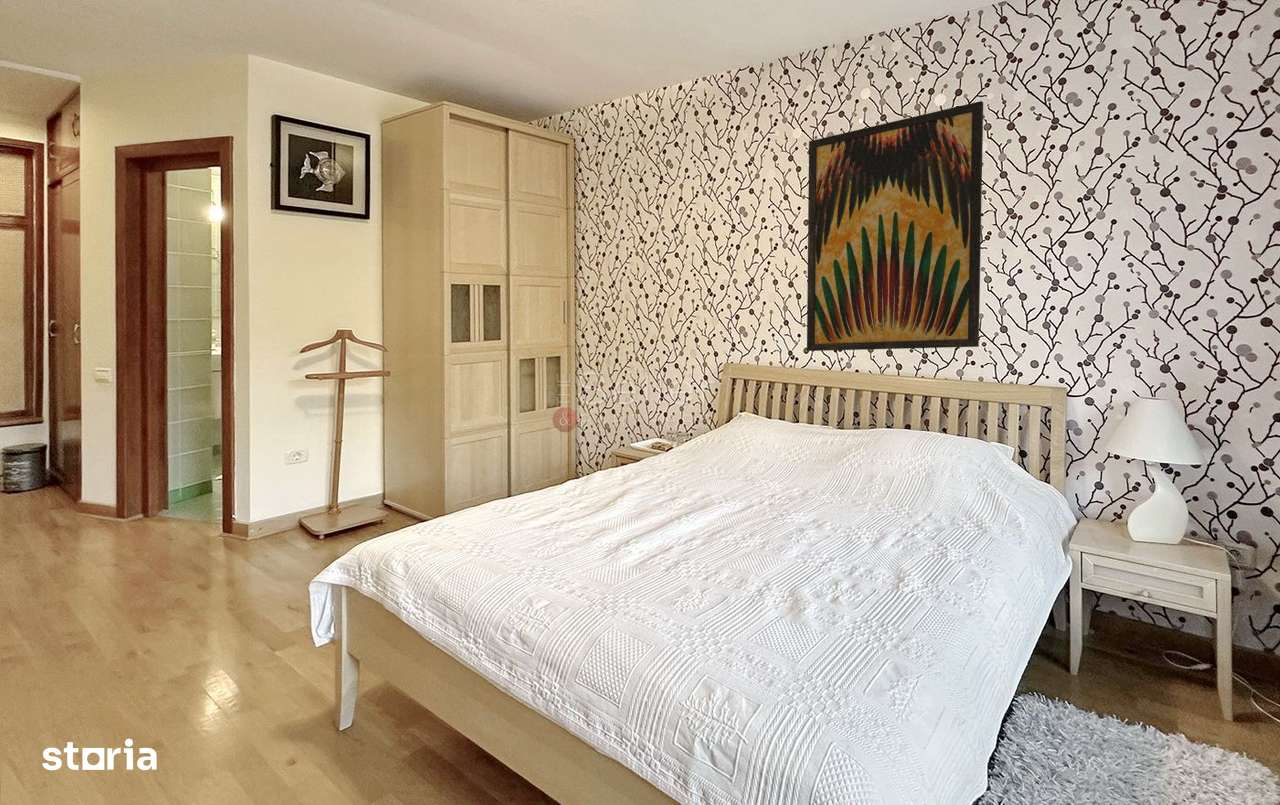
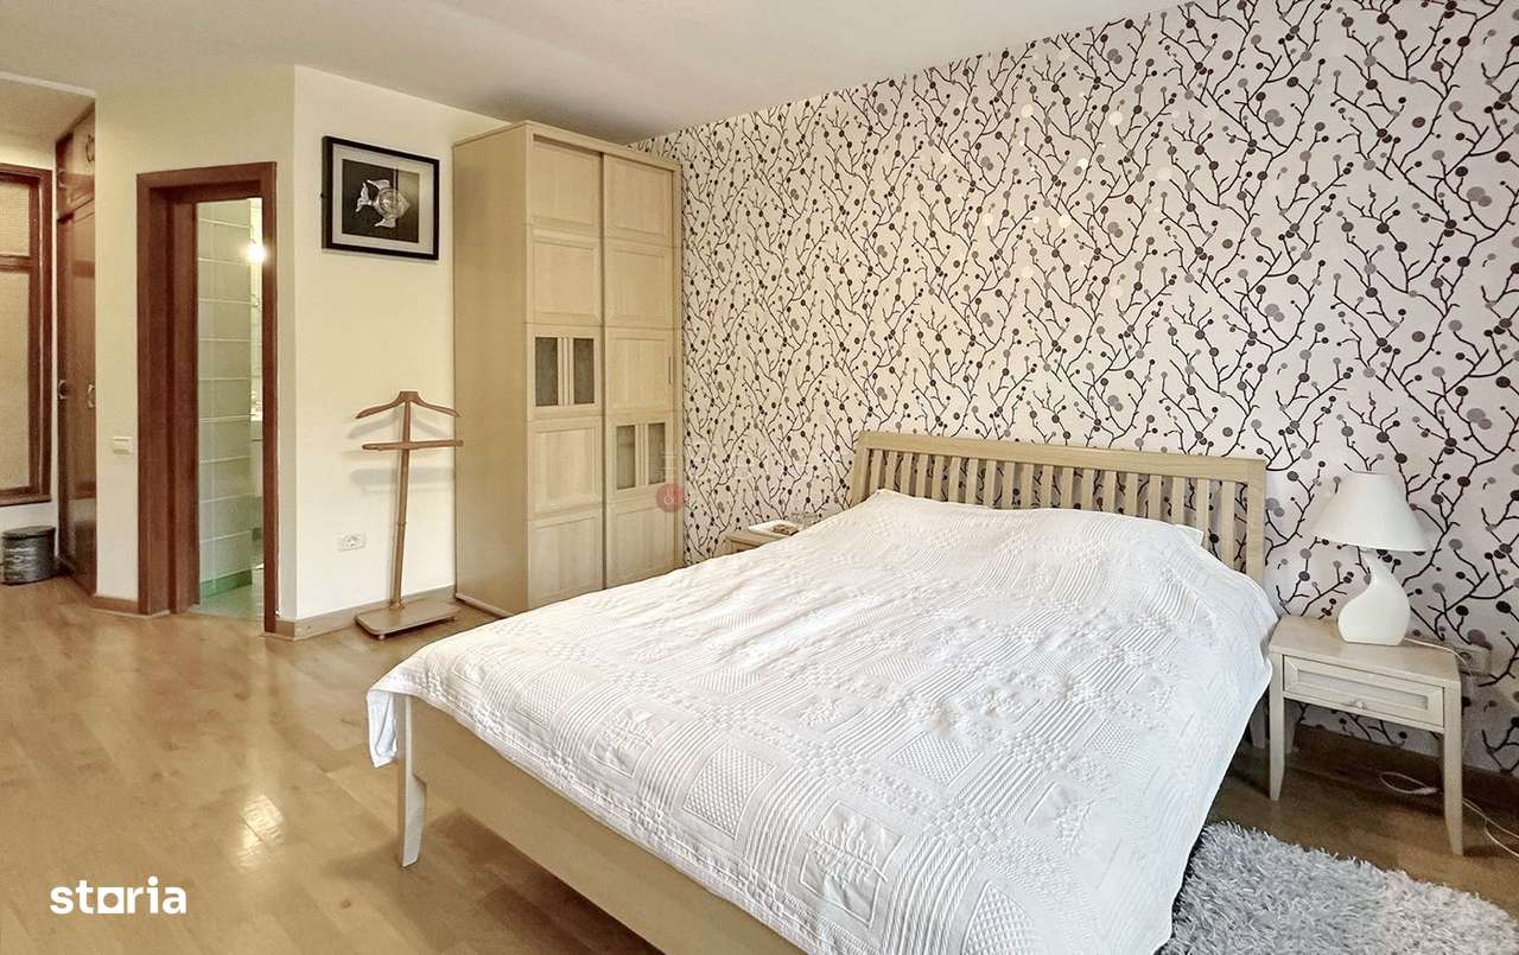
- wall art (887, 236)
